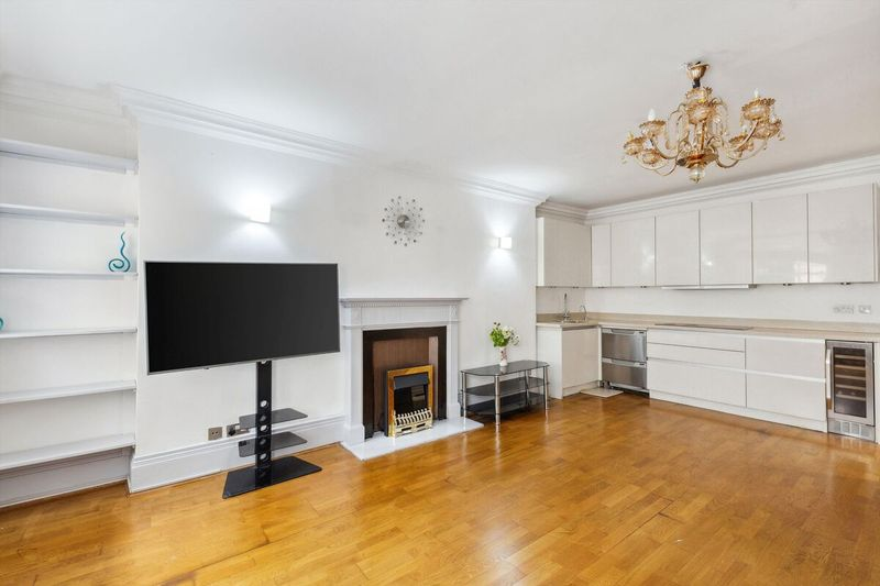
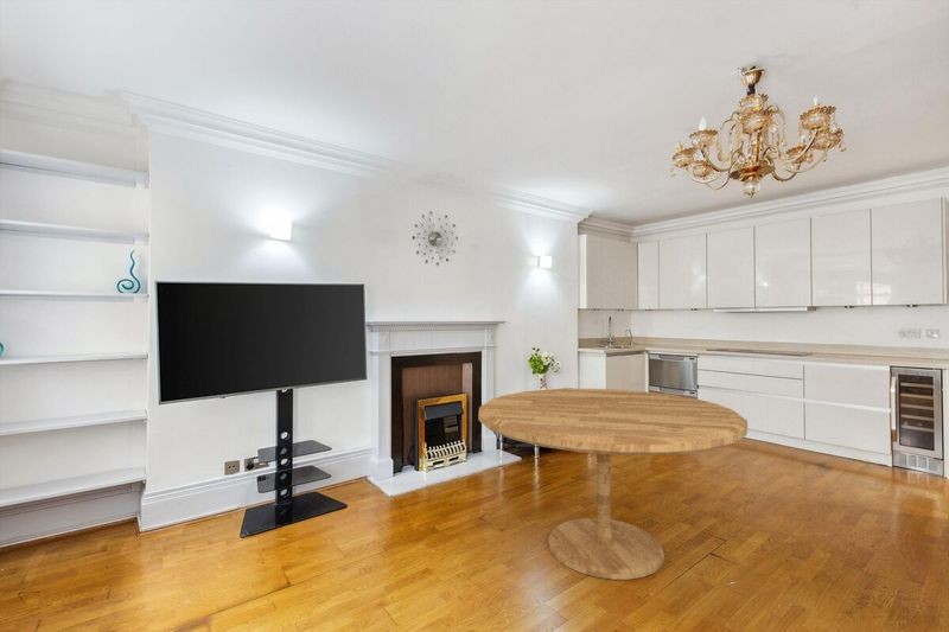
+ dining table (603, 477)
